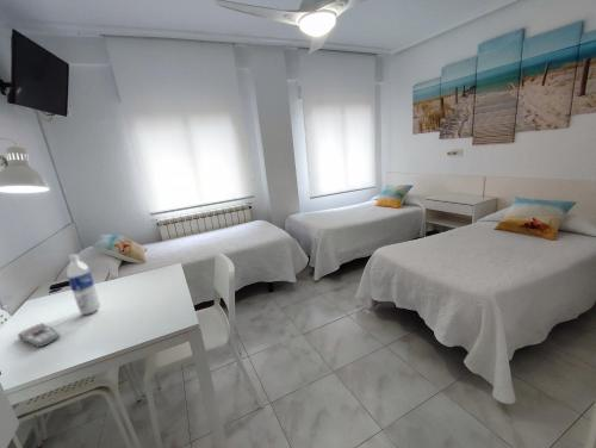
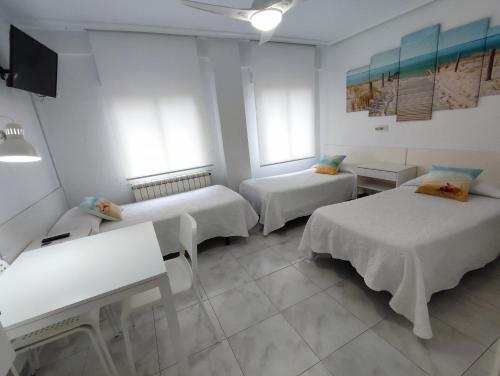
- remote control (39, 335)
- water bottle (82, 284)
